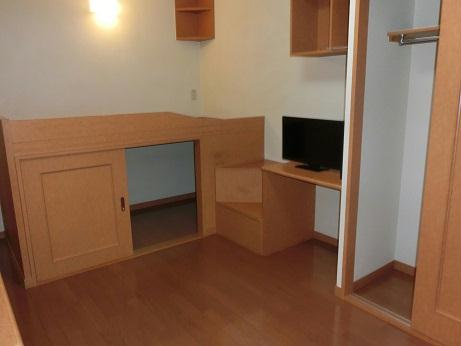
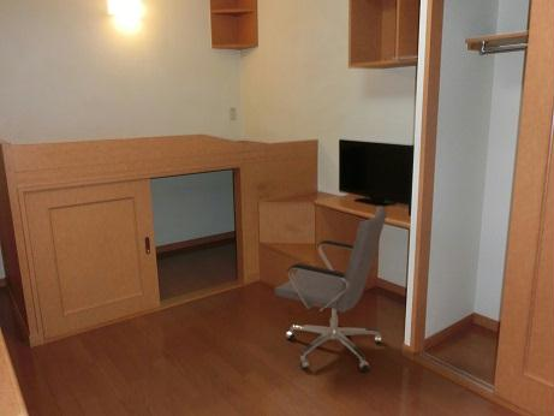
+ office chair (330, 280)
